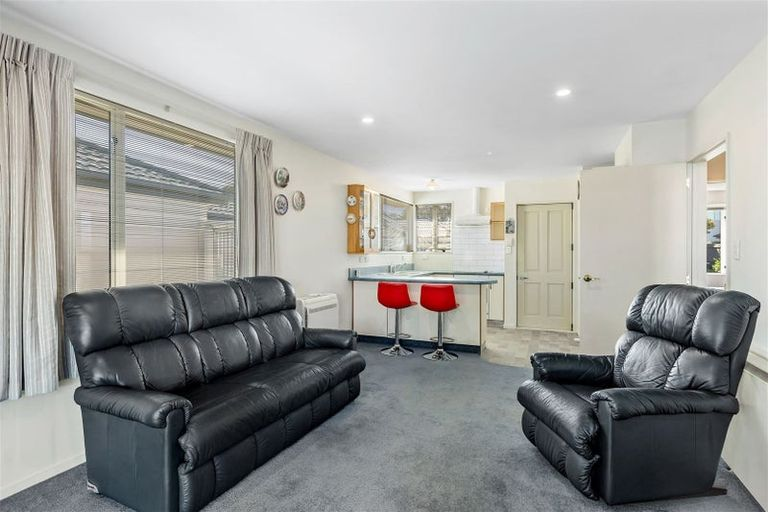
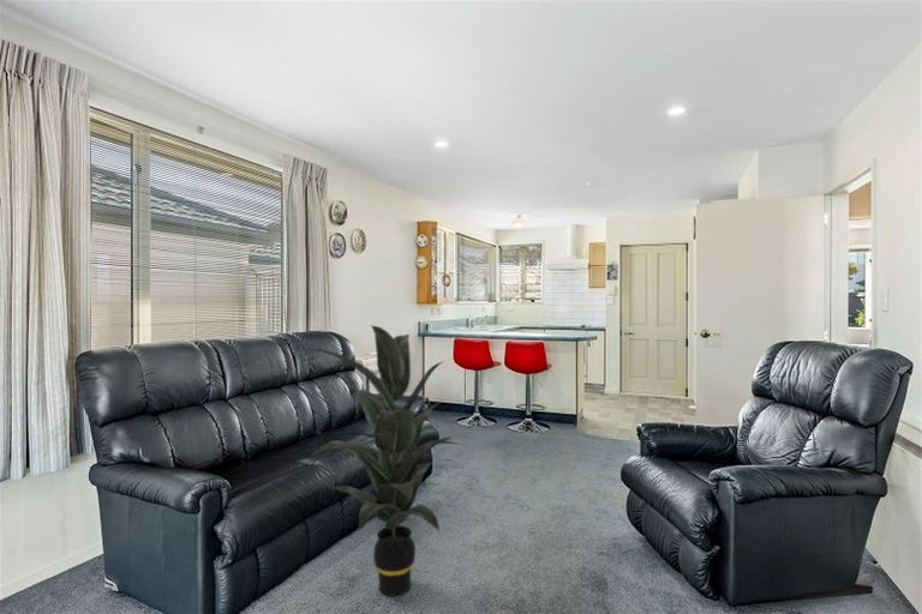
+ indoor plant (383, 457)
